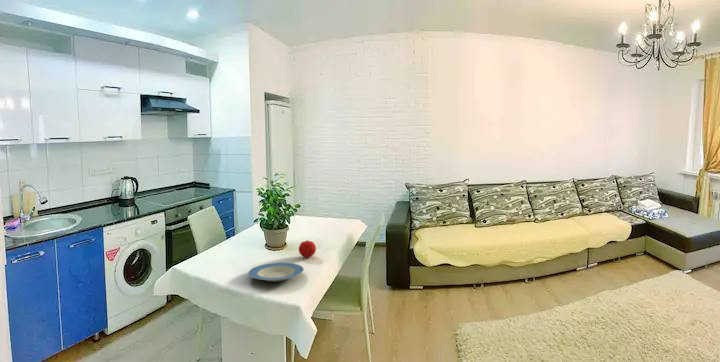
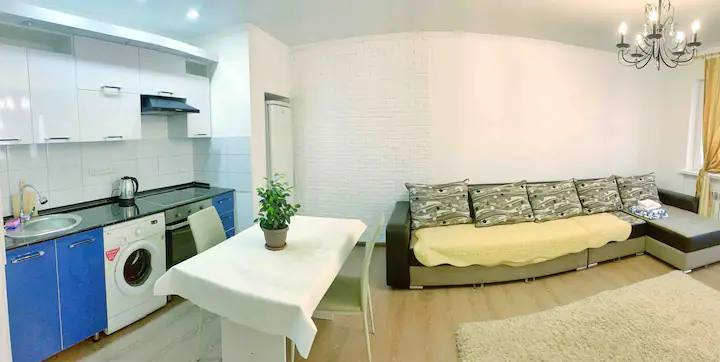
- fruit (307, 248)
- plate (276, 273)
